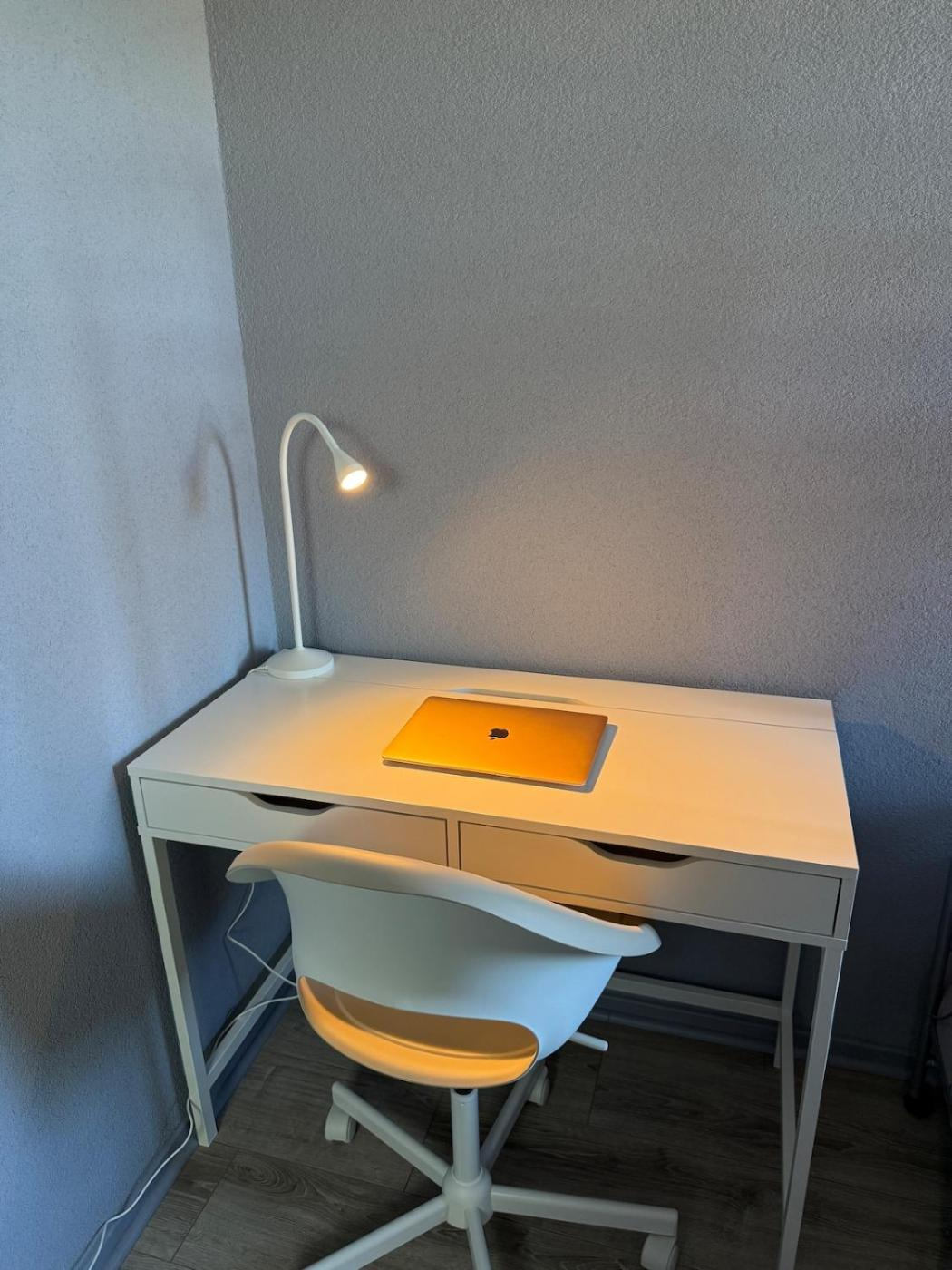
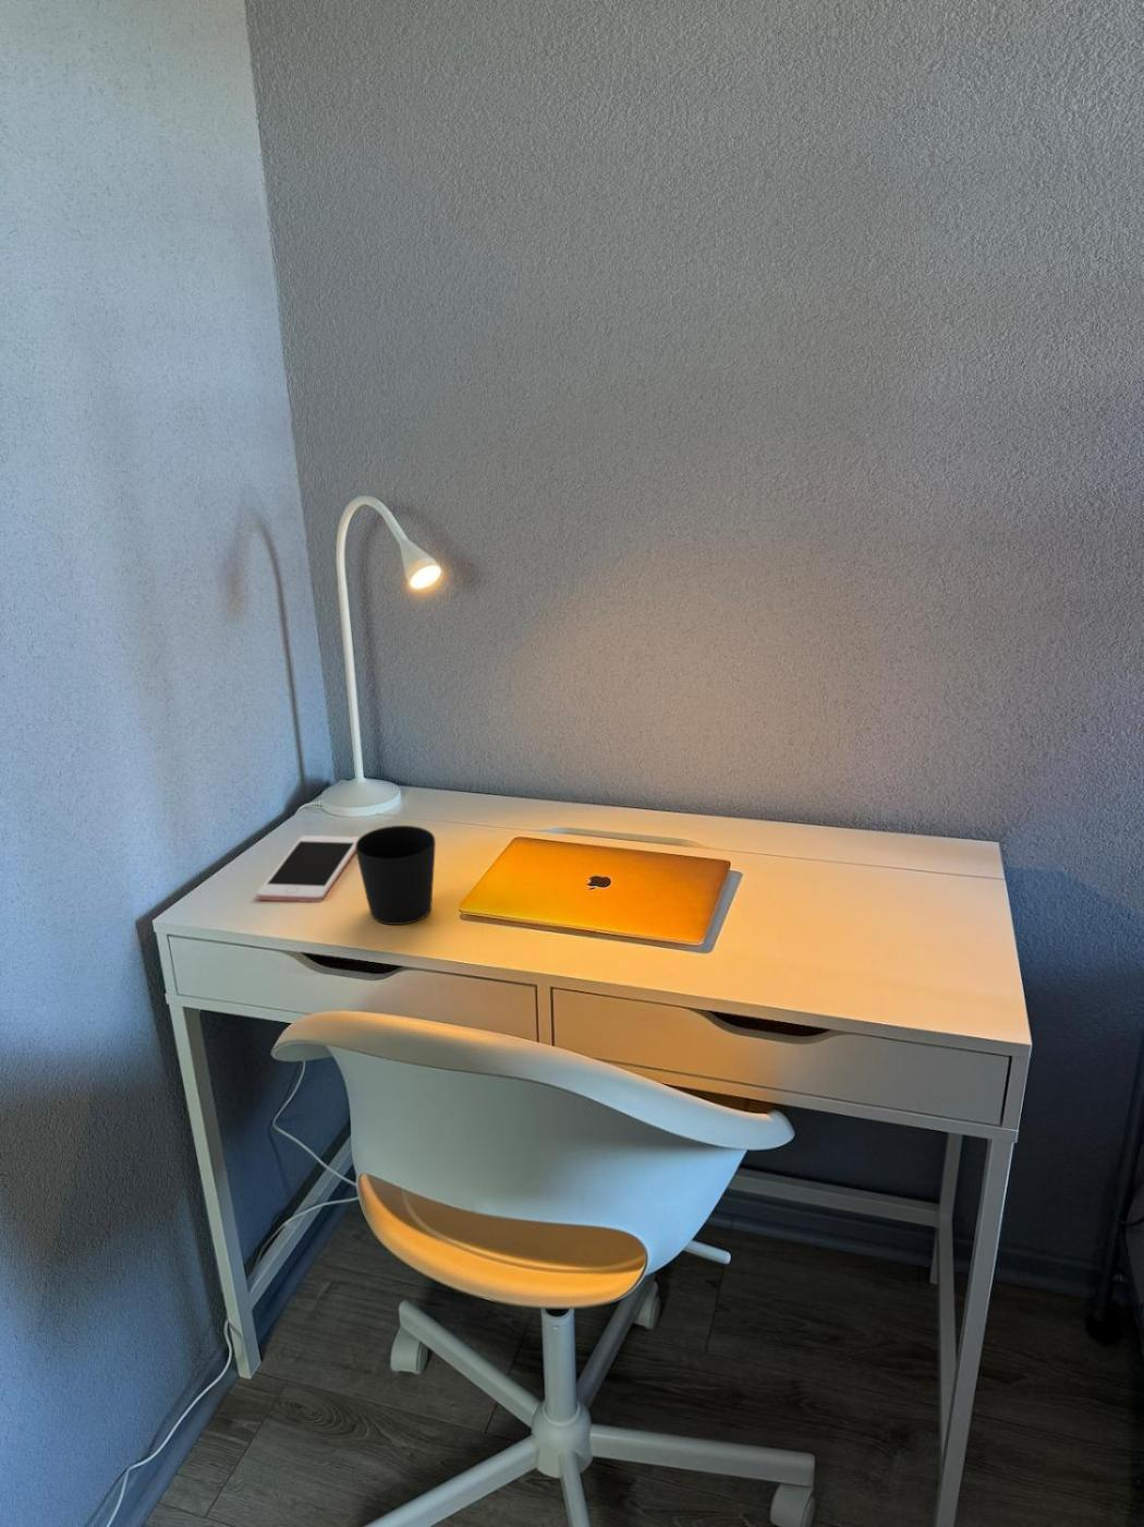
+ cup (401, 872)
+ cell phone (310, 866)
